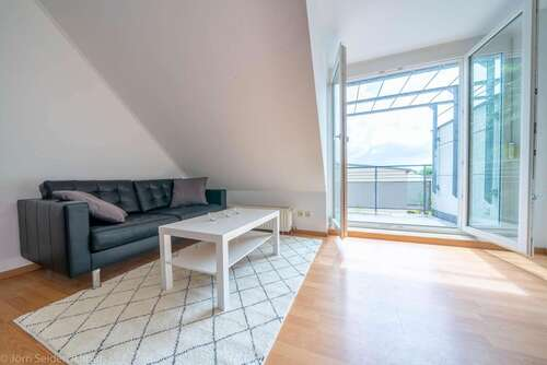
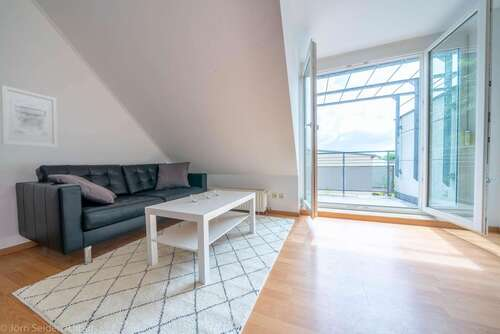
+ wall art (31, 119)
